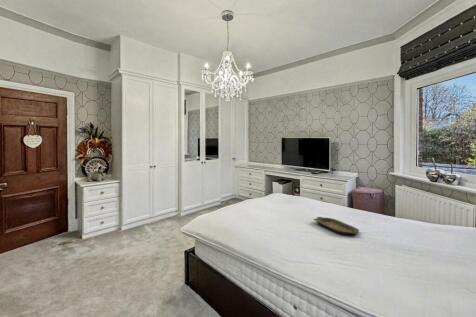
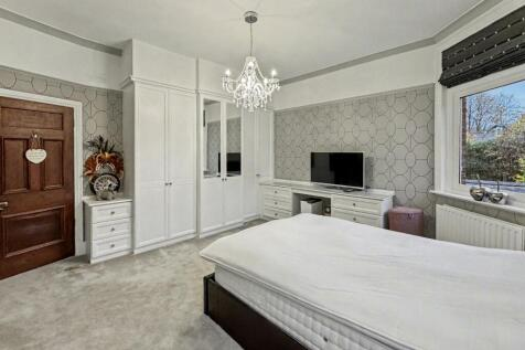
- serving tray (335, 225)
